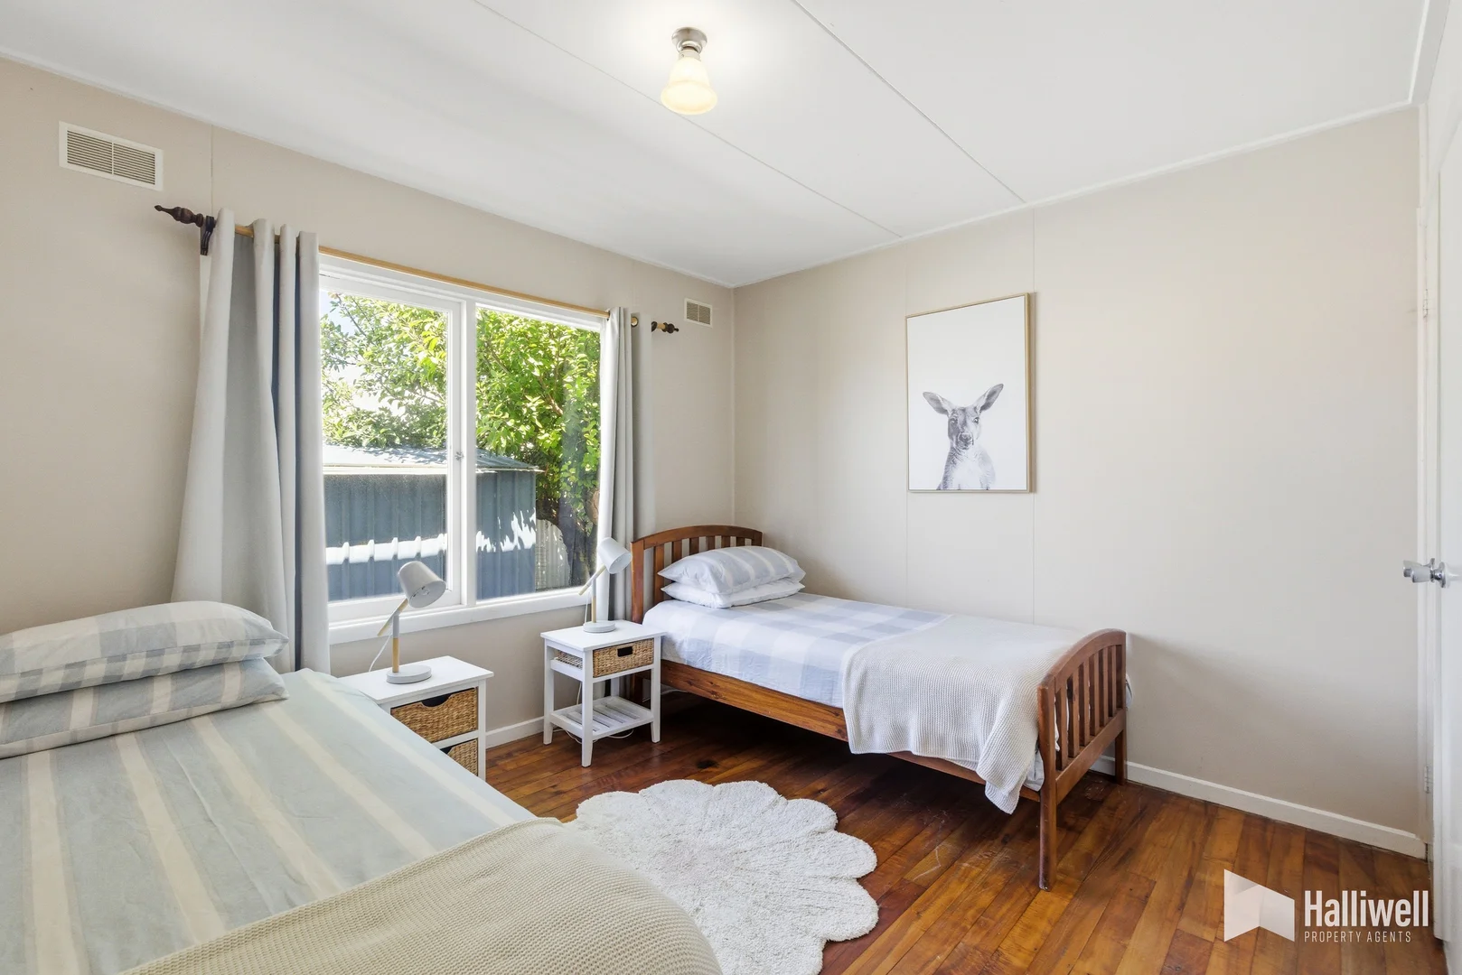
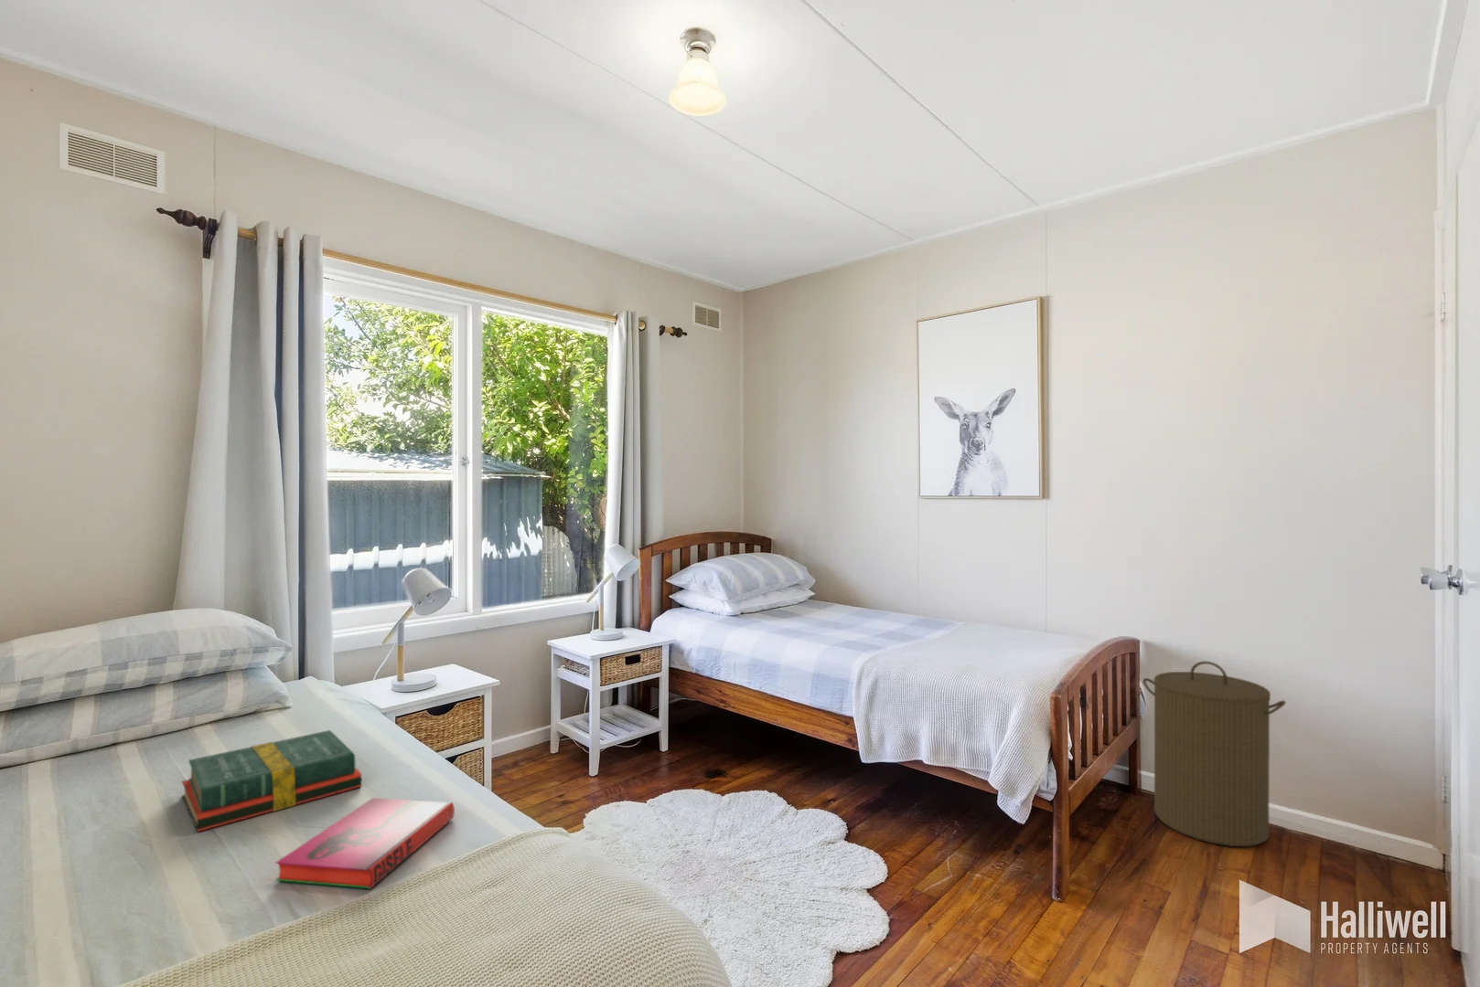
+ hardback book (372, 838)
+ hardback book (272, 774)
+ laundry hamper (1209, 742)
